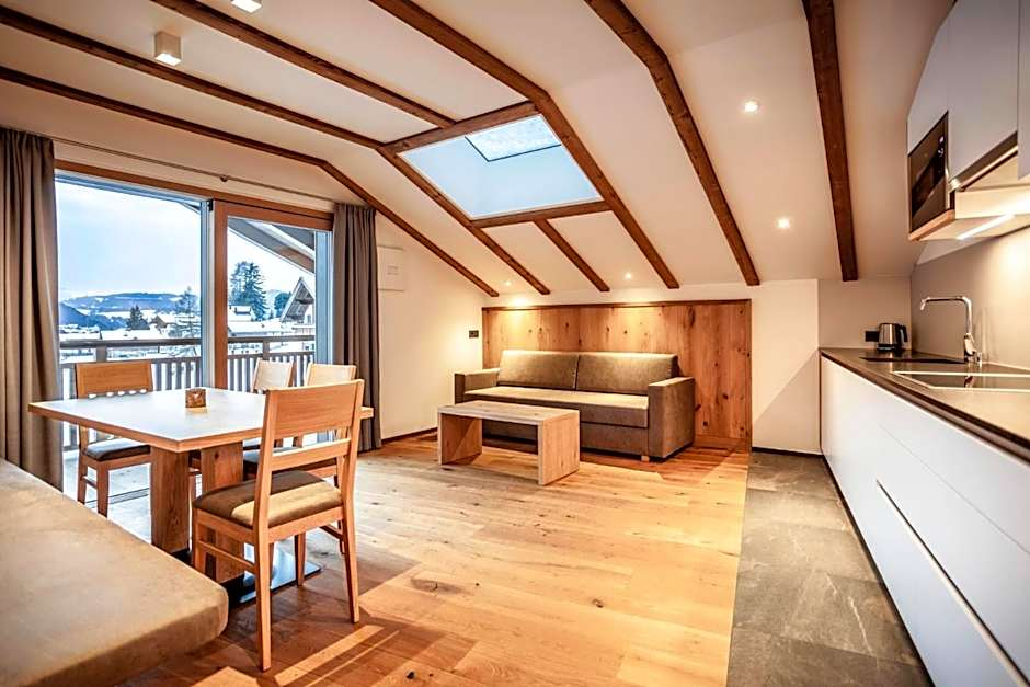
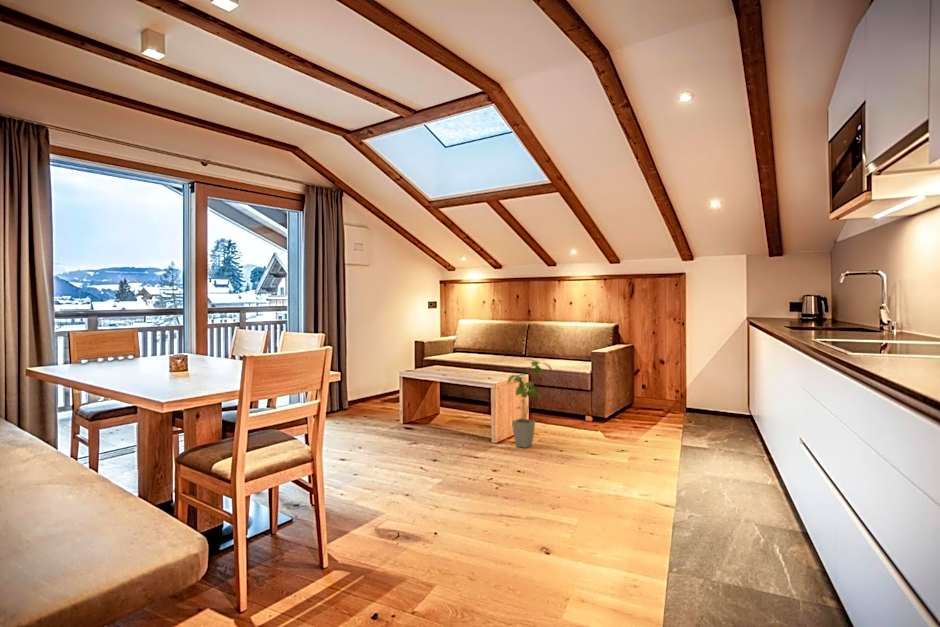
+ house plant (529, 402)
